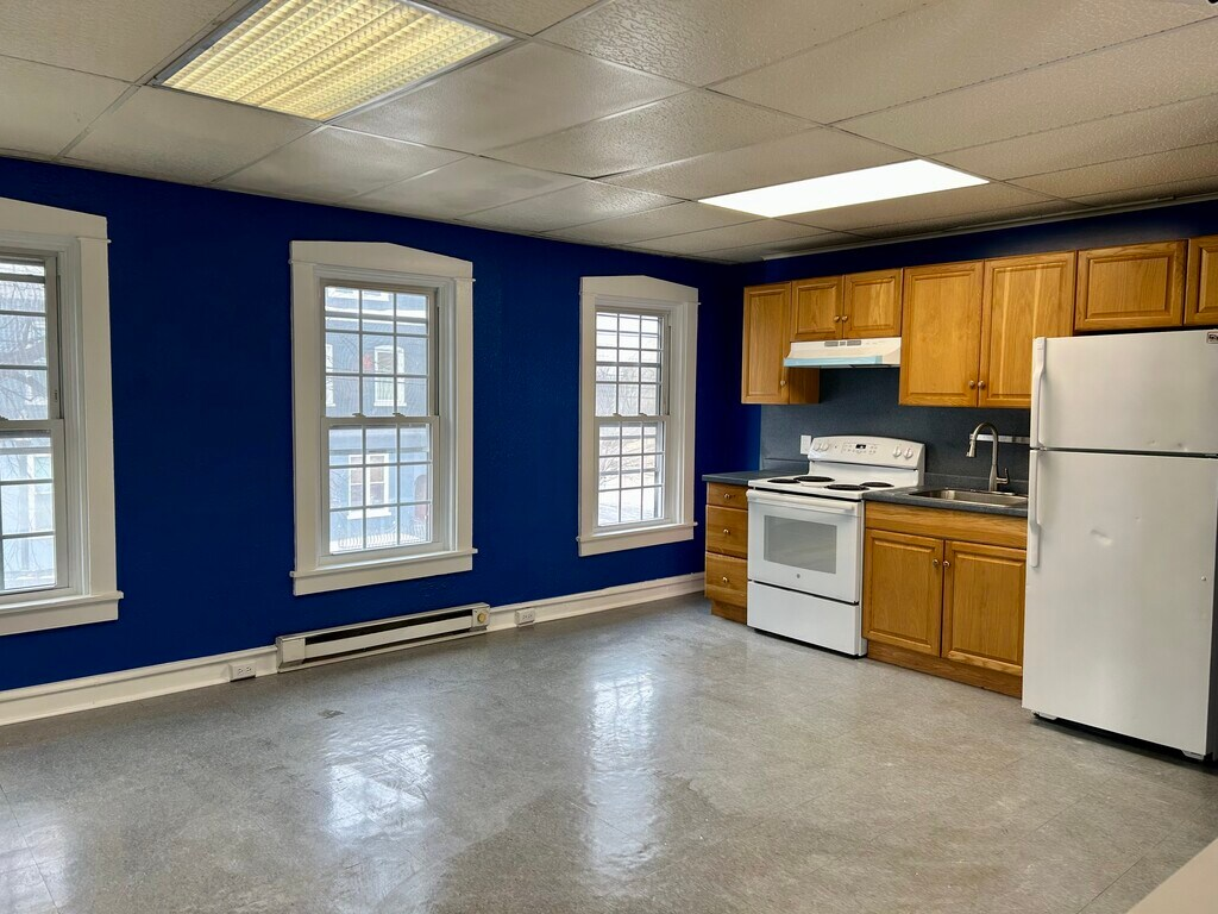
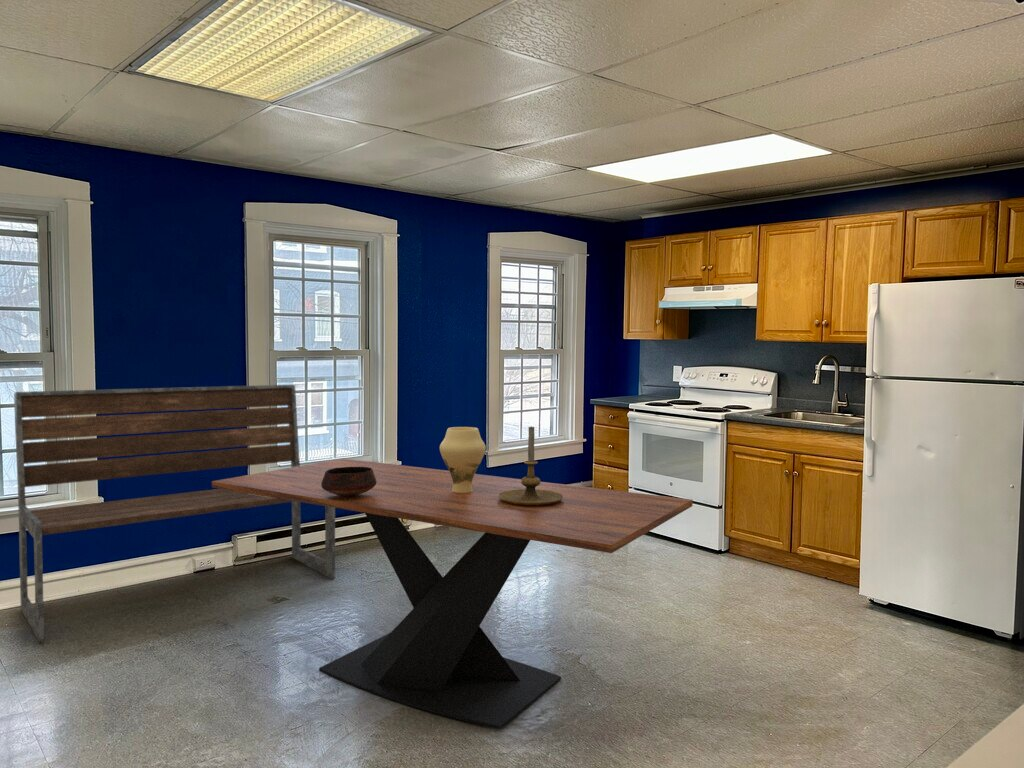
+ bowl (349, 481)
+ bench (185, 493)
+ vase (462, 459)
+ candle holder (531, 462)
+ dining table (441, 582)
